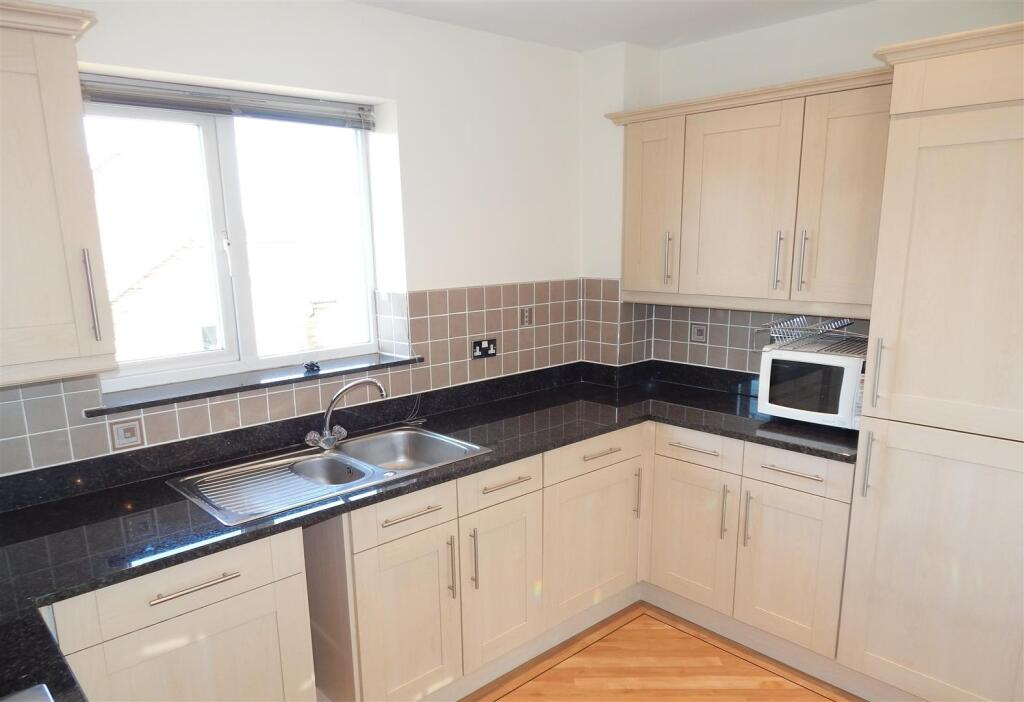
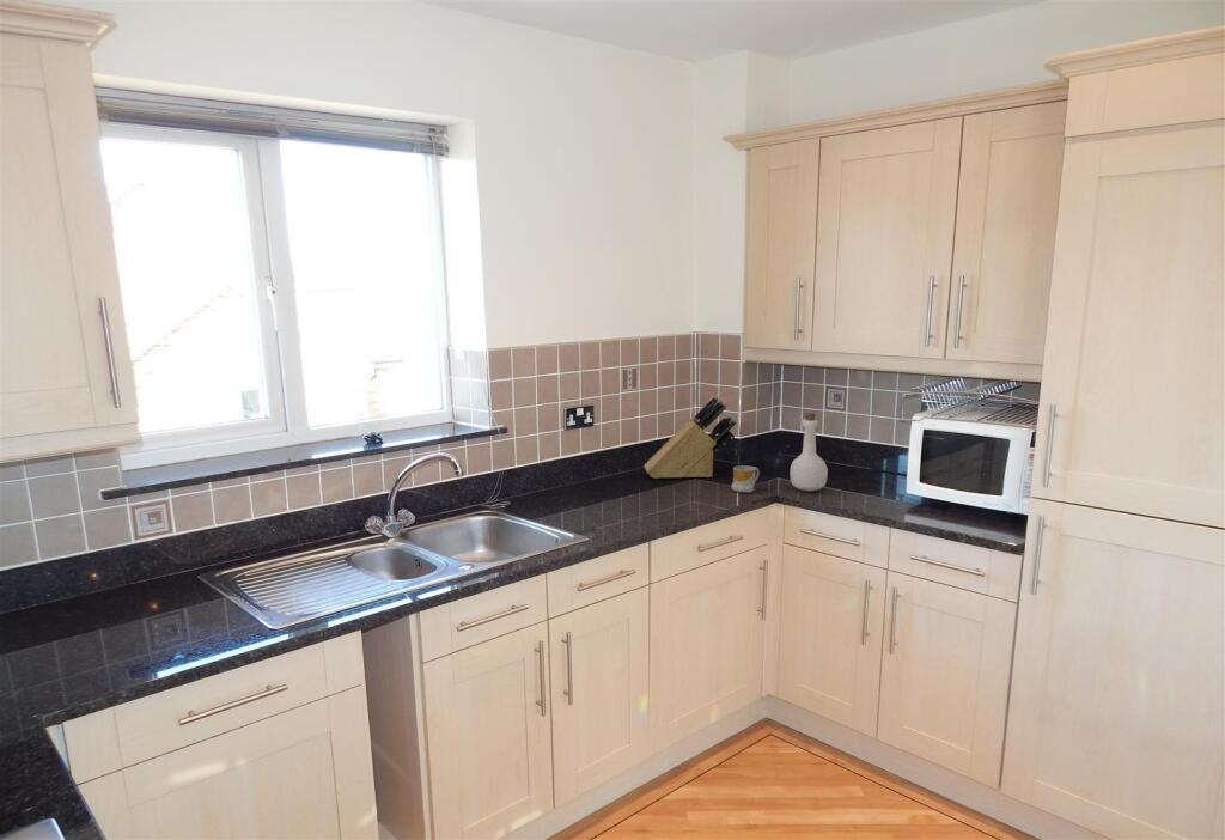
+ bottle (809, 451)
+ mug (746, 479)
+ knife block (689, 437)
